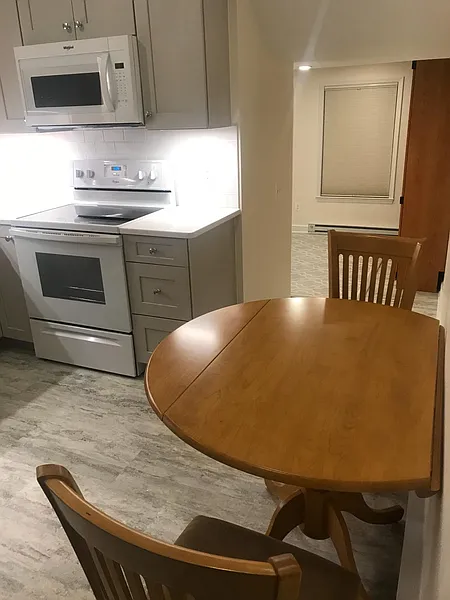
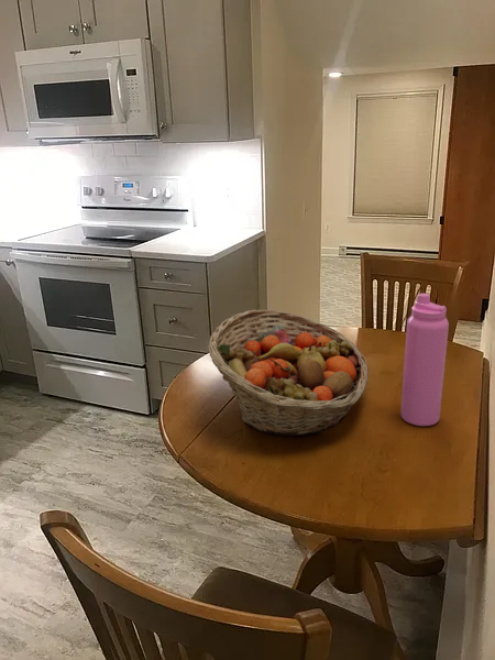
+ fruit basket (290, 366)
+ water bottle (425, 359)
